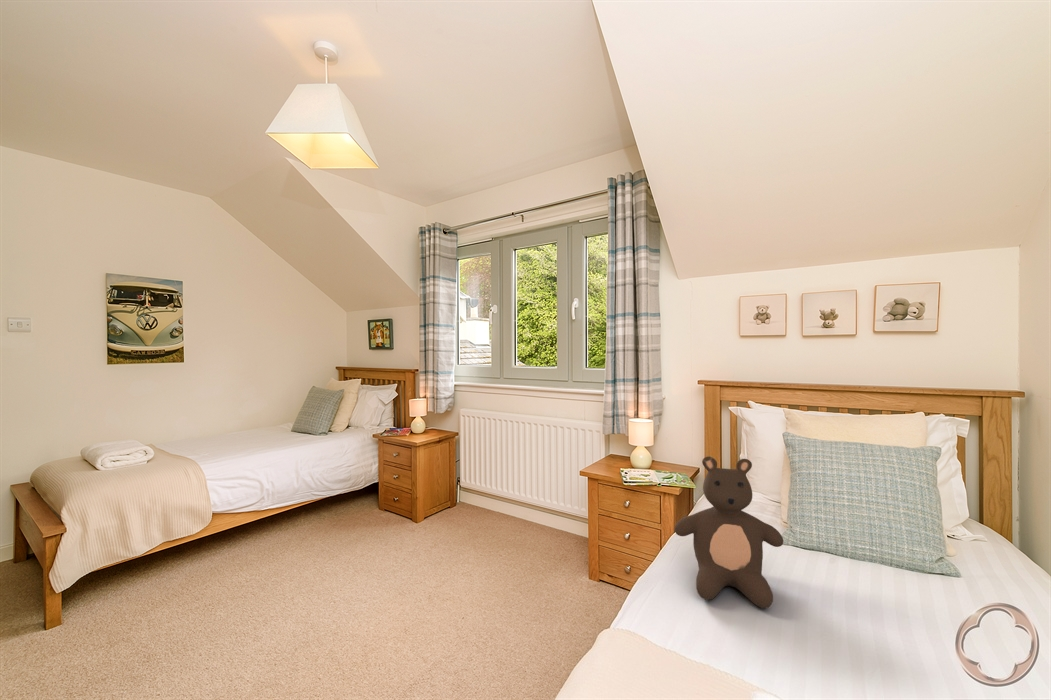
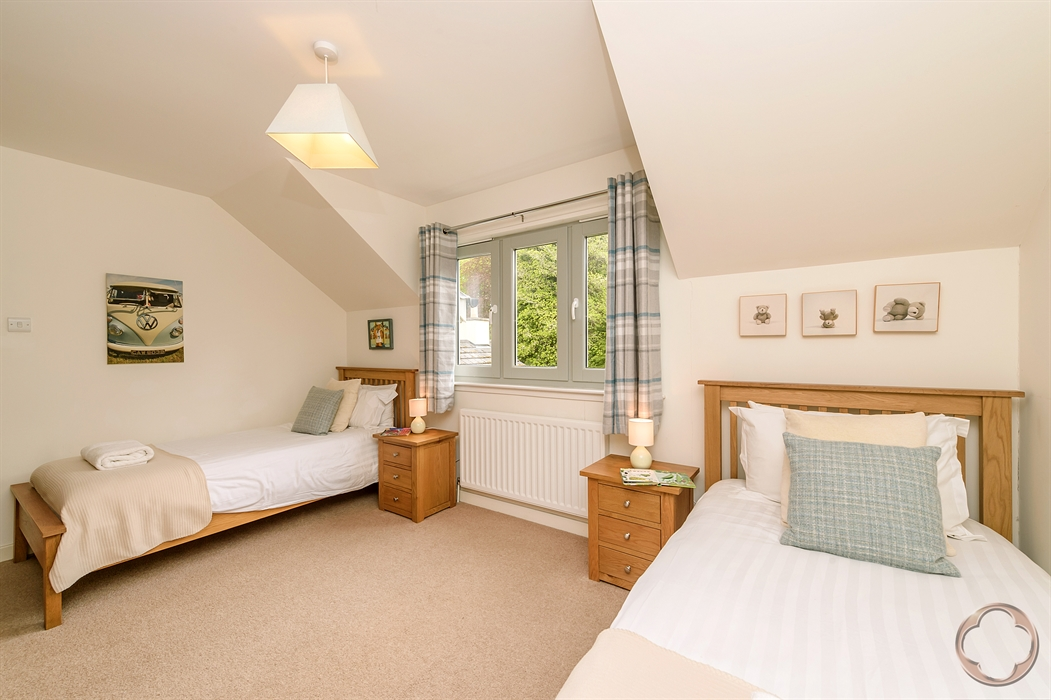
- teddy bear (729, 524)
